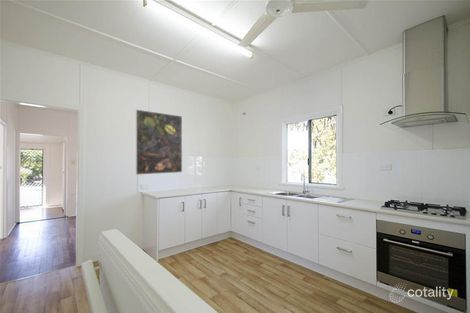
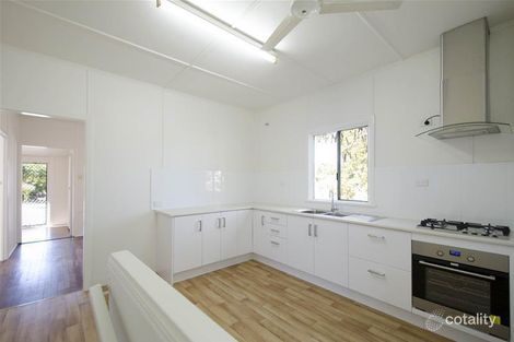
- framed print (160, 143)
